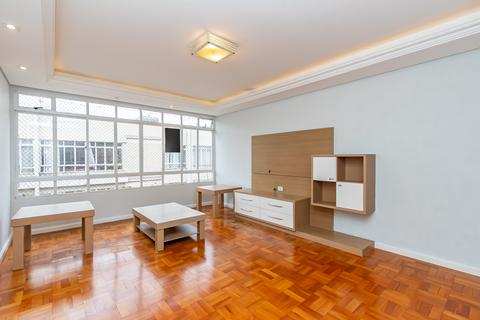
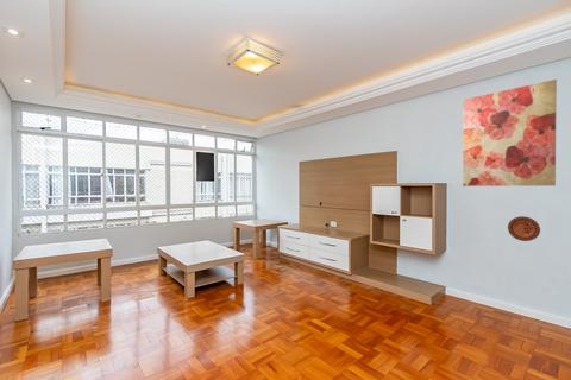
+ wall art (504, 138)
+ decorative plate (523, 228)
